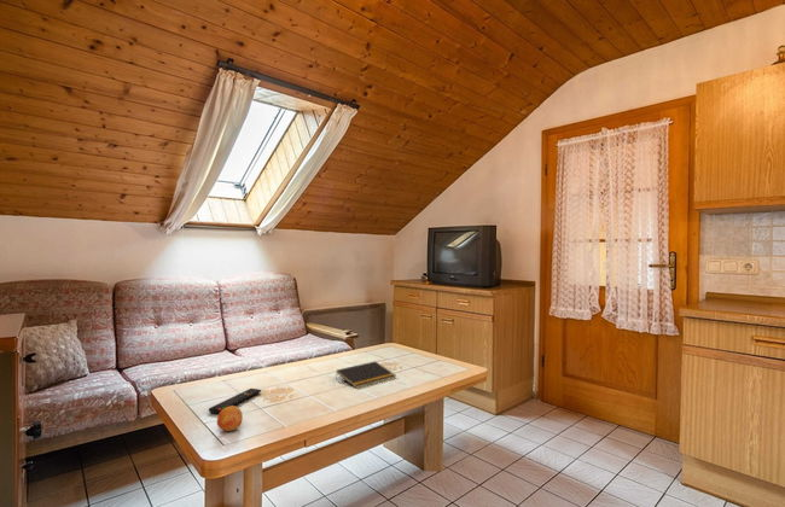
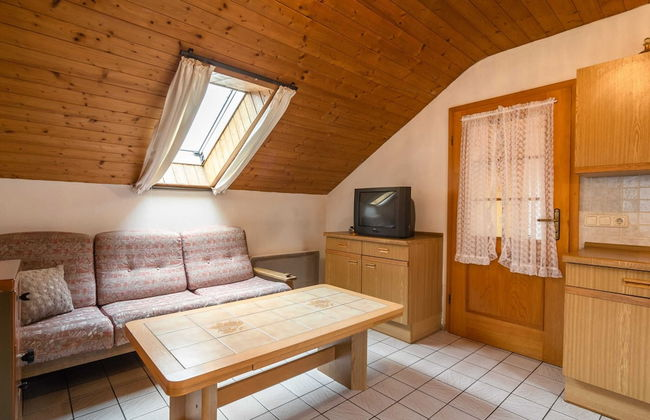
- fruit (229, 418)
- notepad (366, 373)
- remote control (236, 400)
